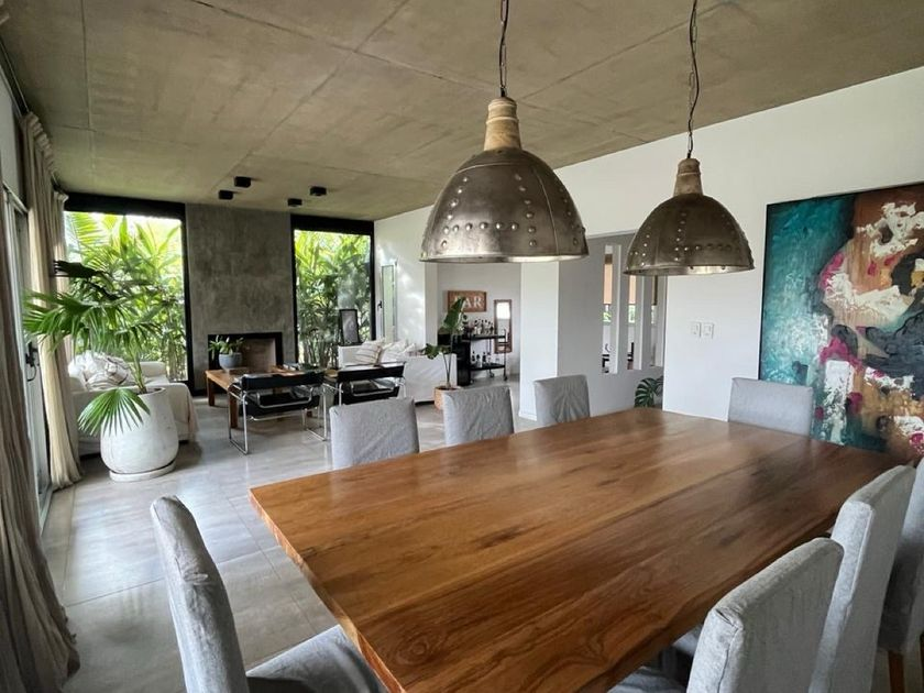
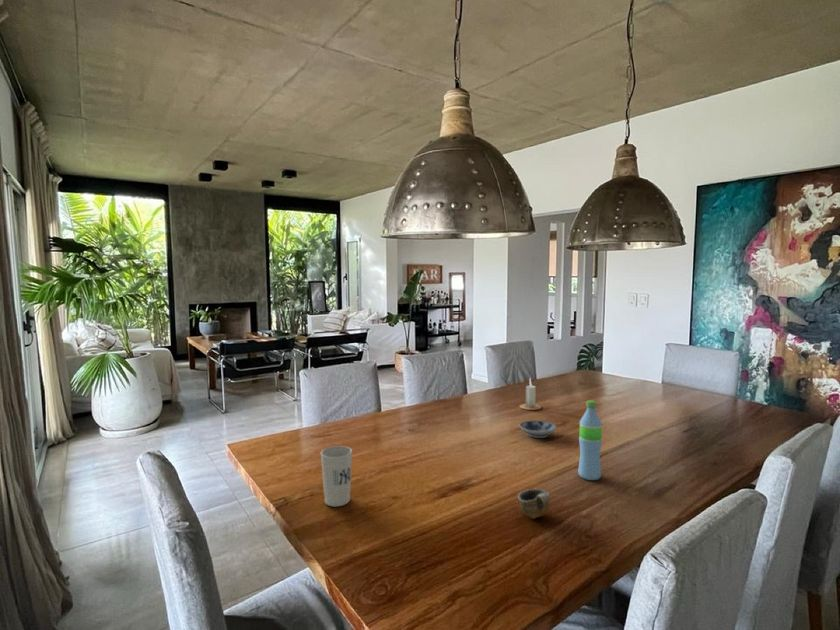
+ cup (336, 476)
+ bowl (537, 429)
+ candle (530, 392)
+ cup (533, 502)
+ water bottle (590, 439)
